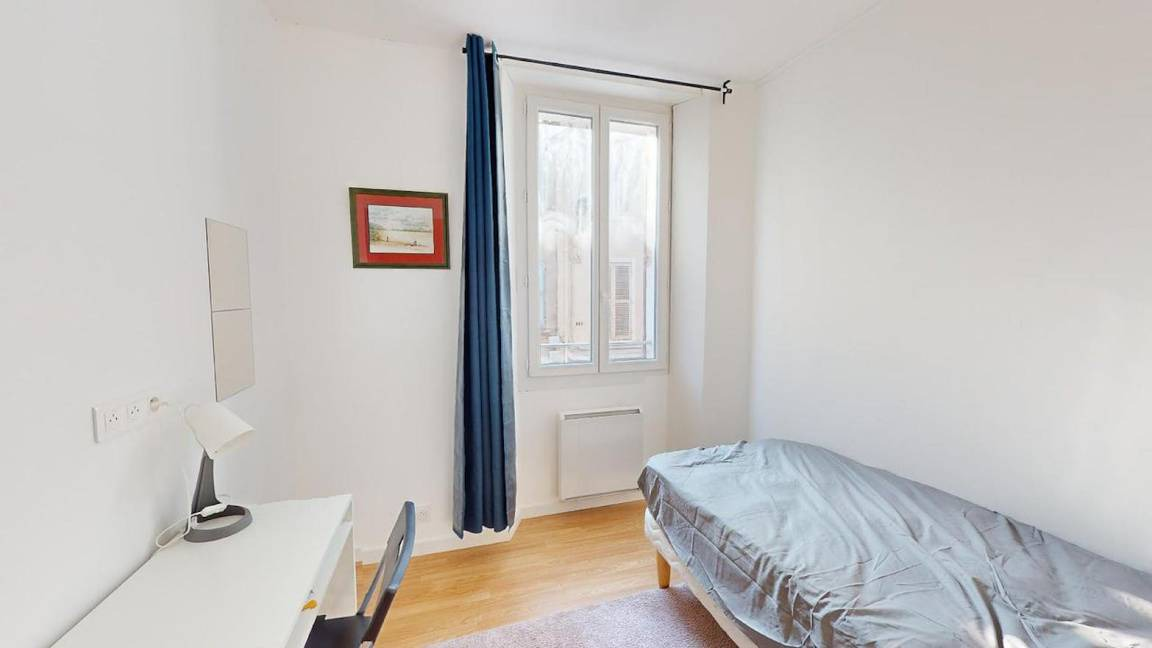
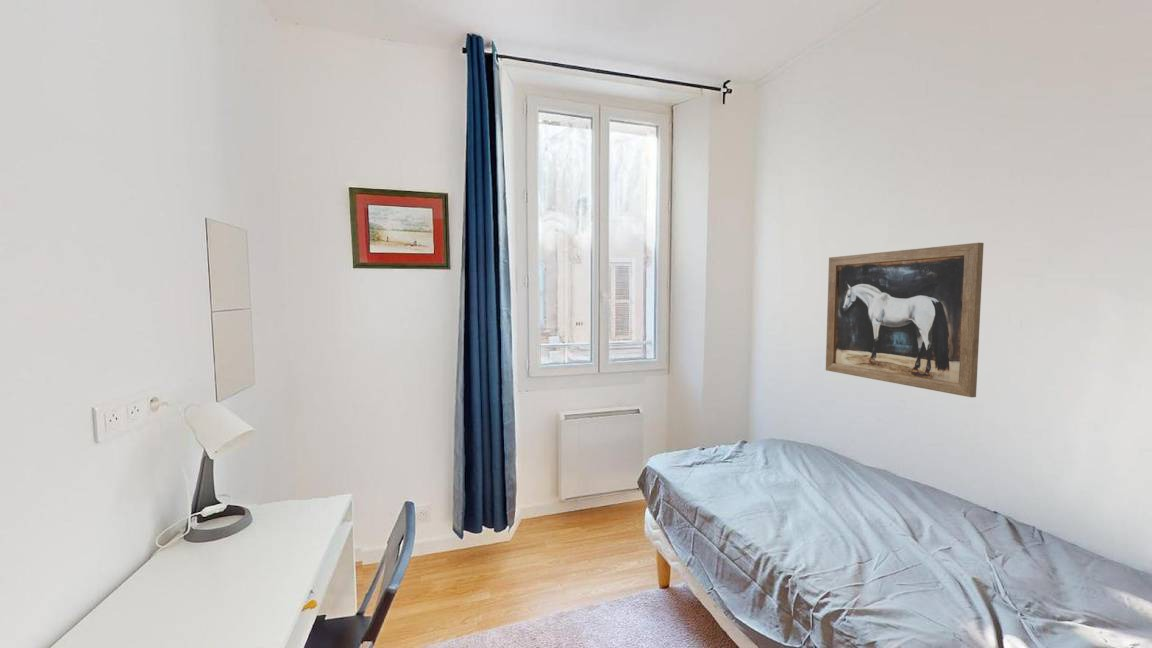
+ wall art (891, 317)
